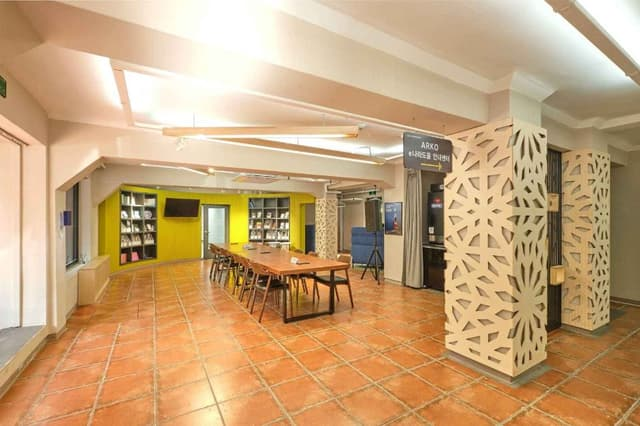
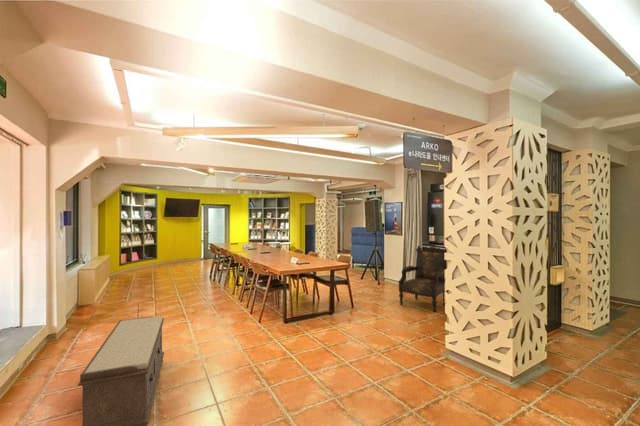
+ bench (131, 367)
+ armchair (424, 276)
